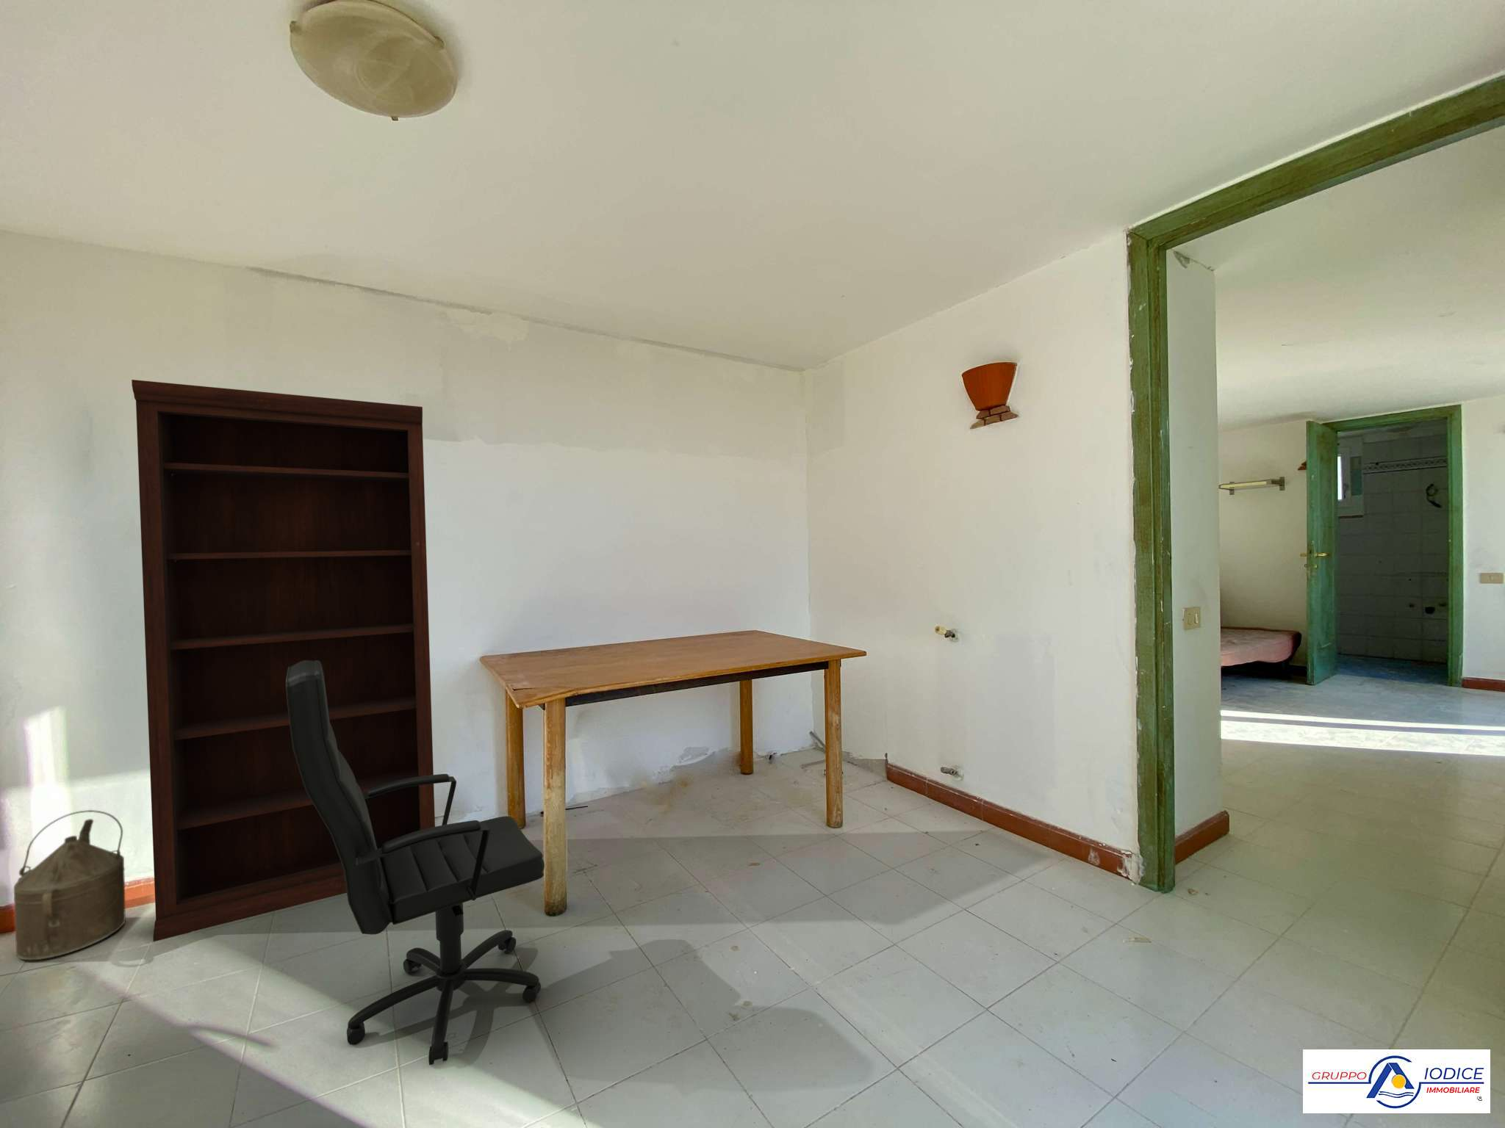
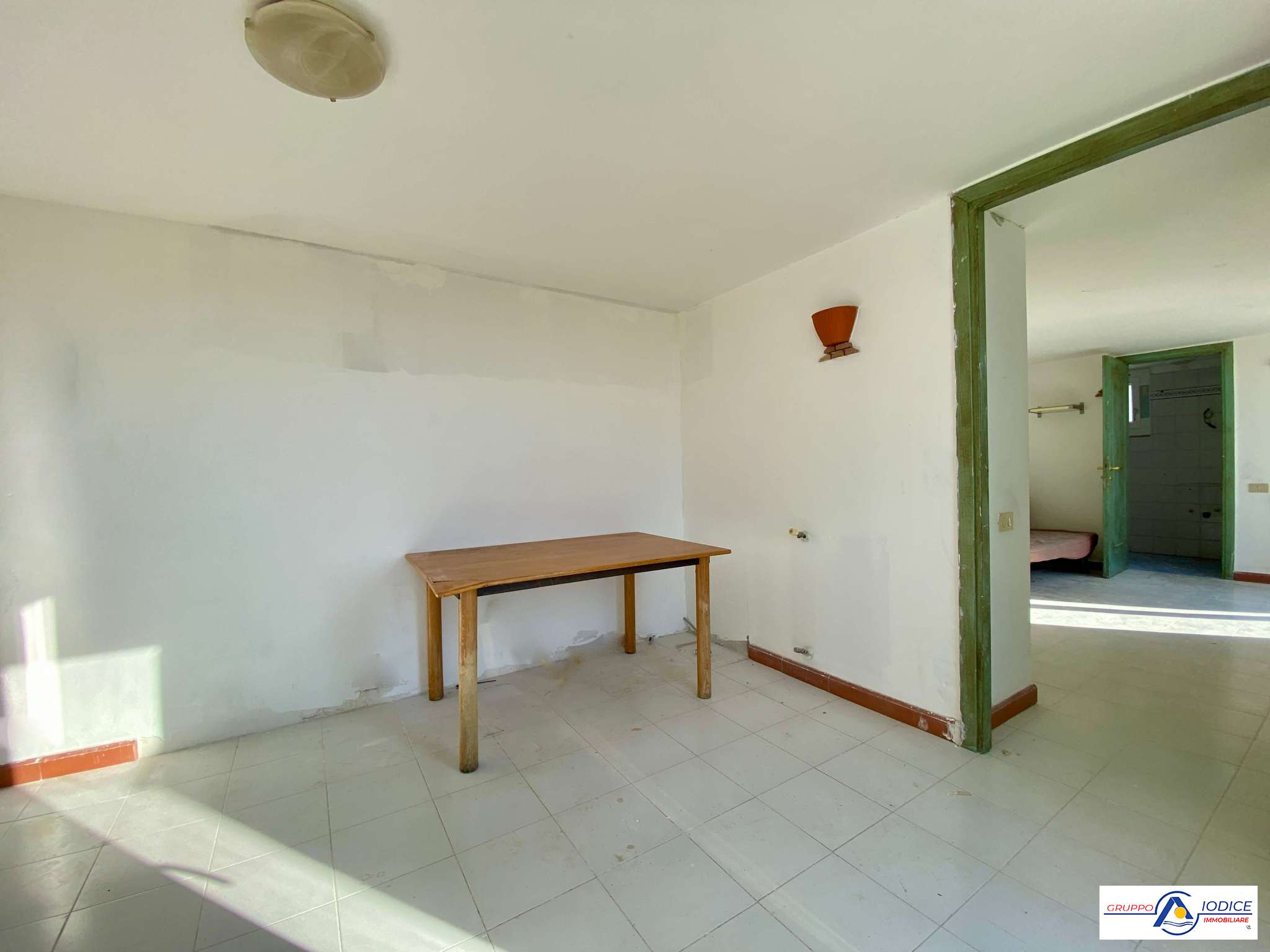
- watering can (69, 878)
- office chair (422, 832)
- bookshelf (305, 645)
